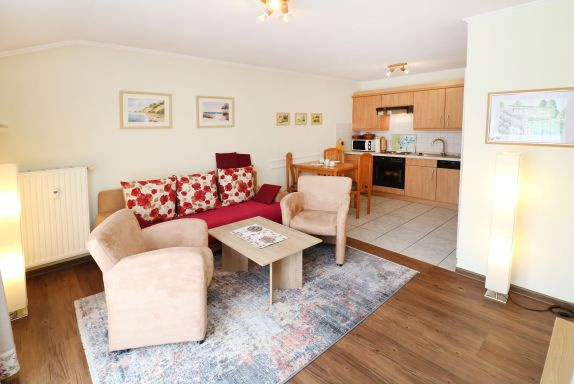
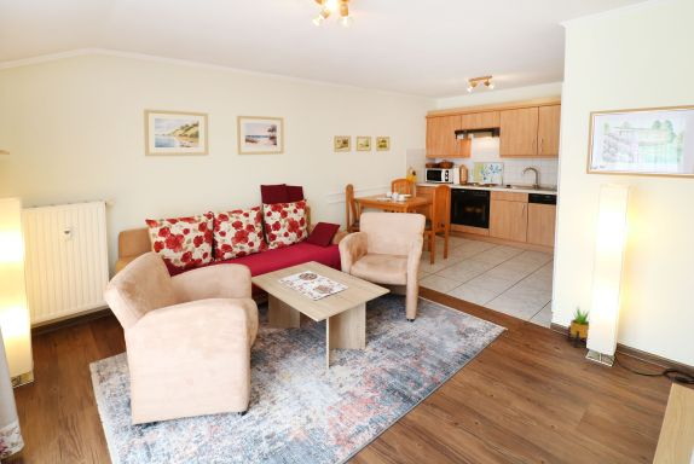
+ potted plant (580, 325)
